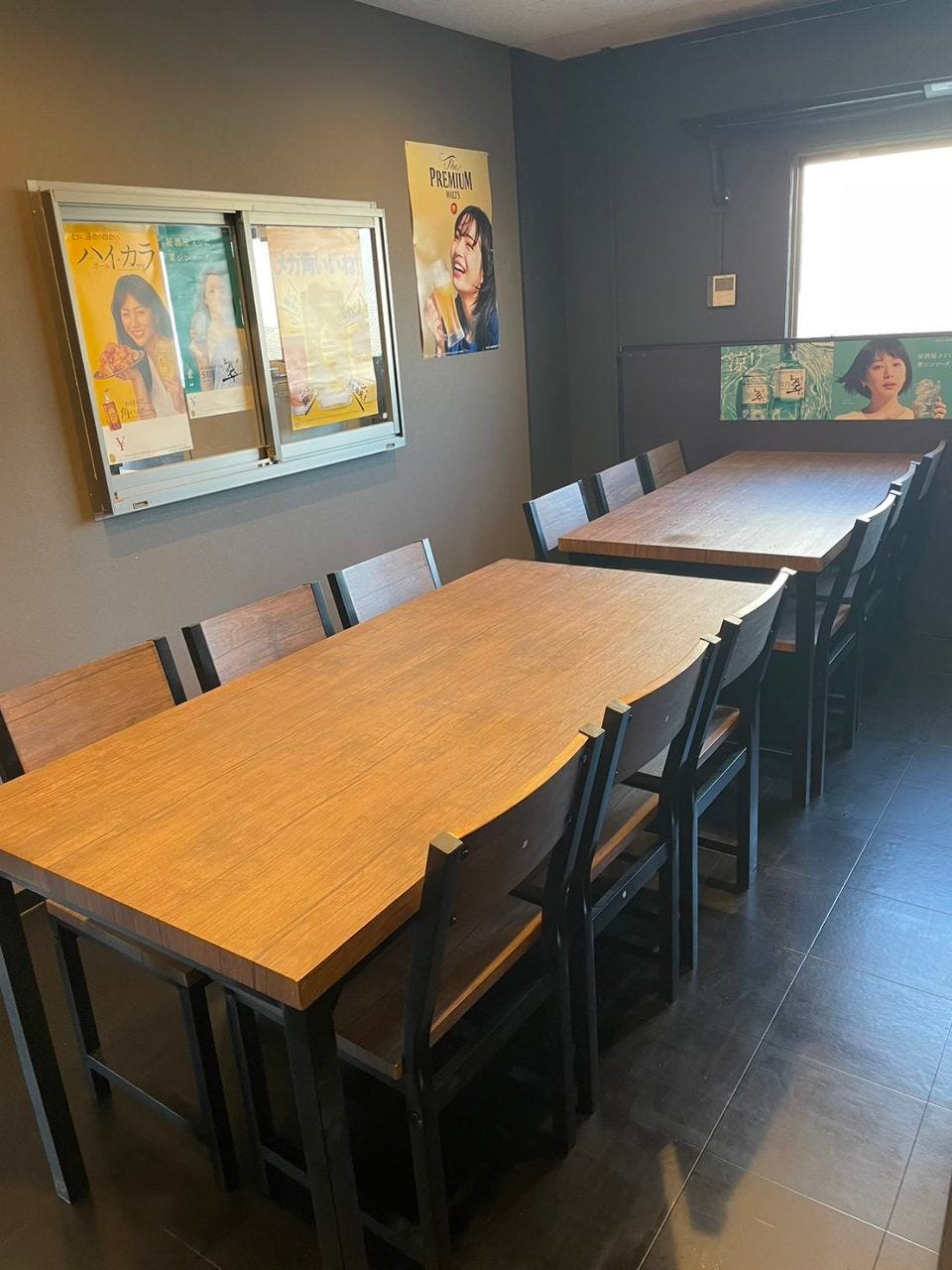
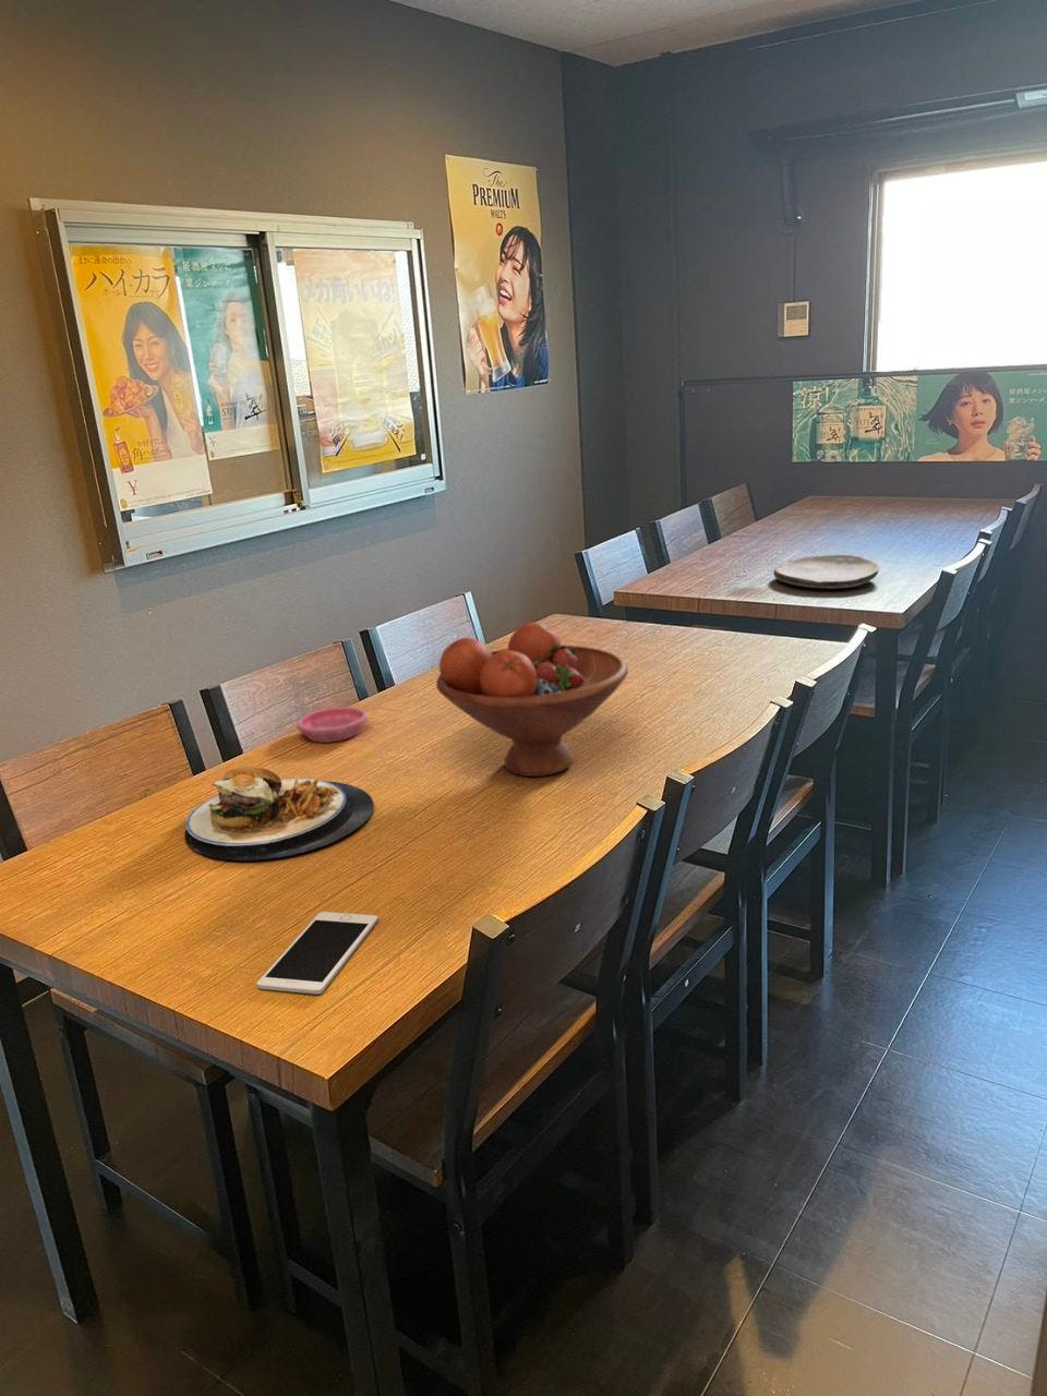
+ saucer (332, 725)
+ fruit bowl (533, 699)
+ plate (276, 794)
+ plate (826, 573)
+ cell phone (321, 950)
